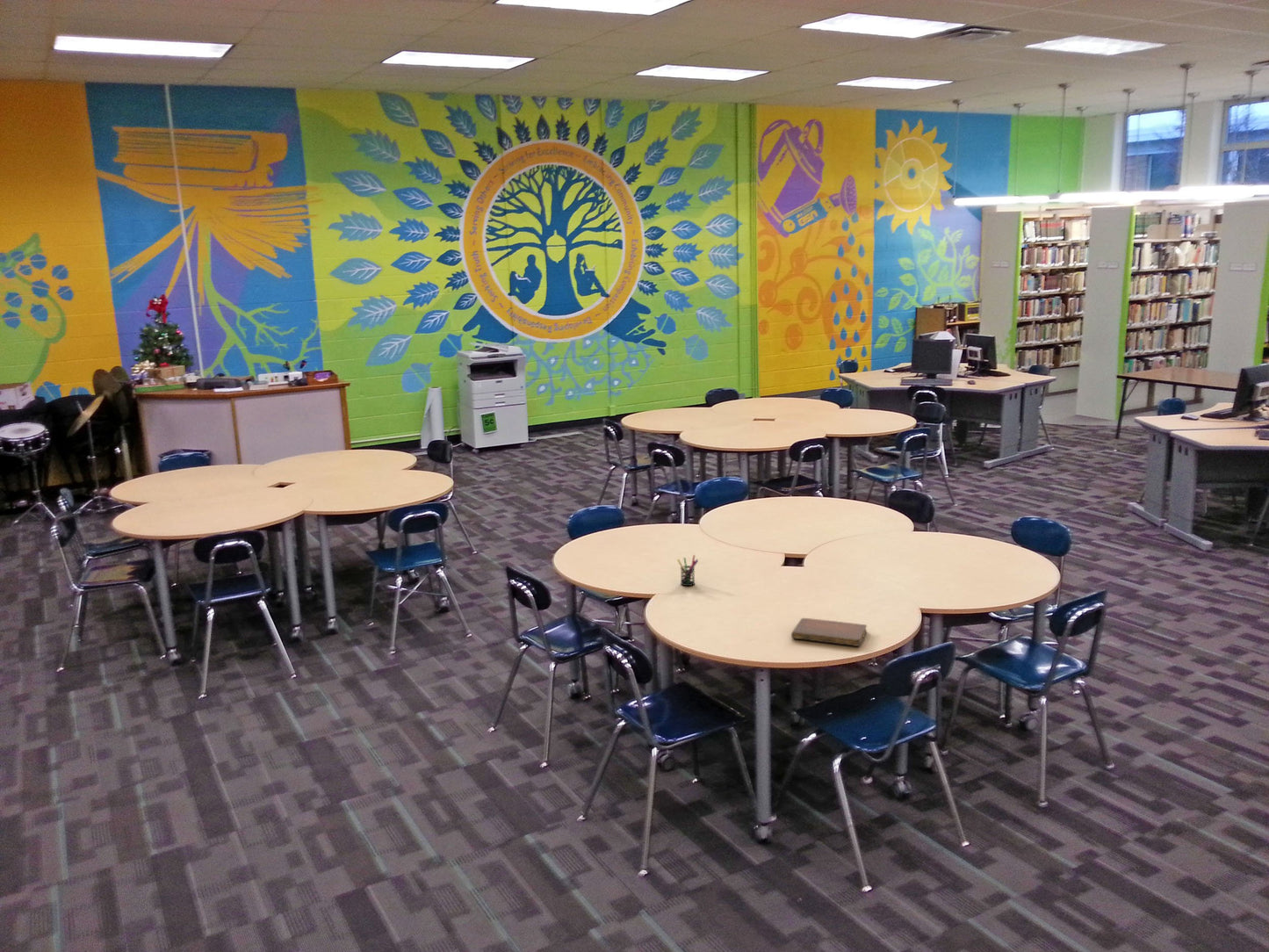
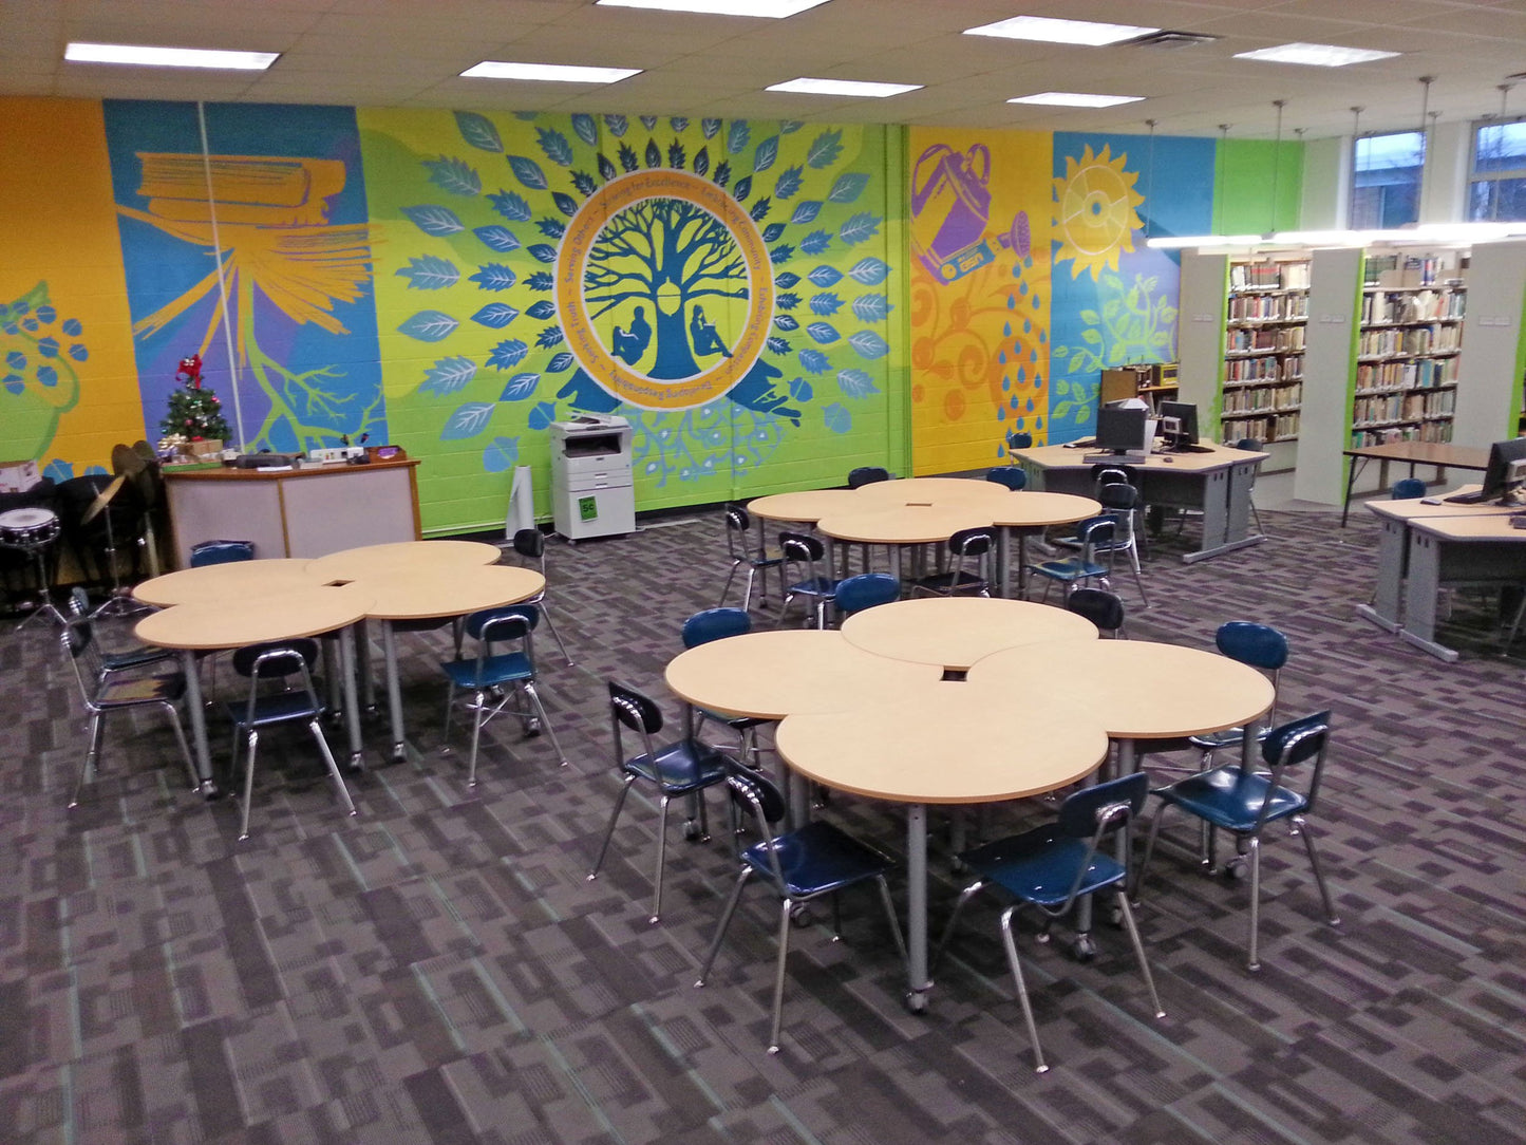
- pen holder (687, 569)
- notebook (829, 631)
